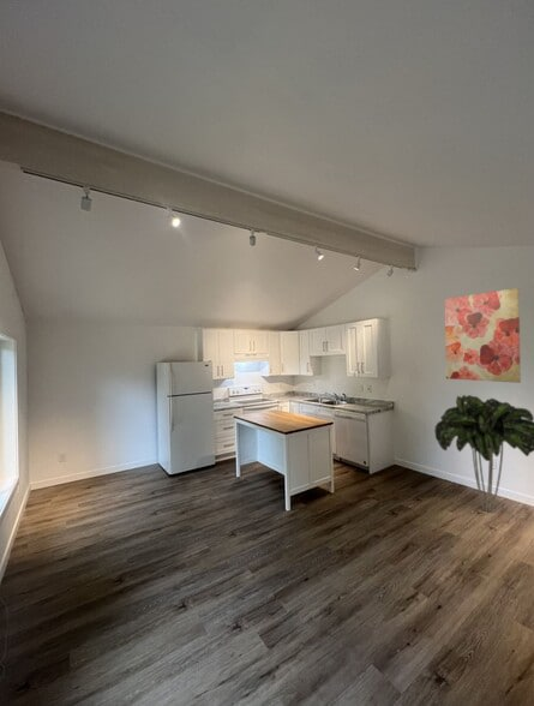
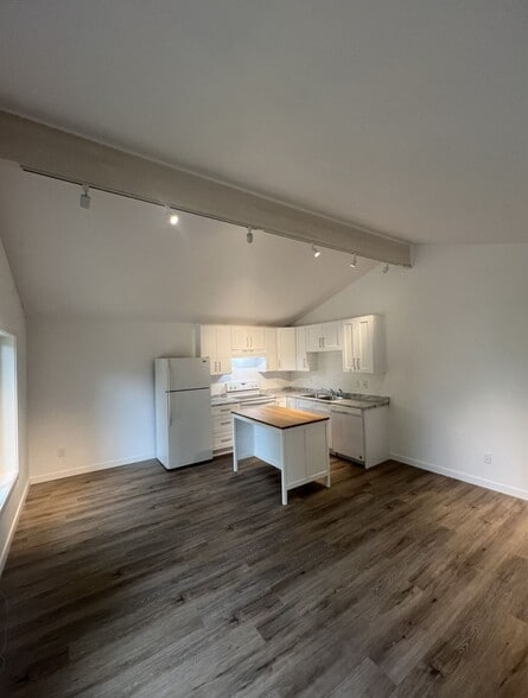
- indoor plant (485, 451)
- wall art (479, 336)
